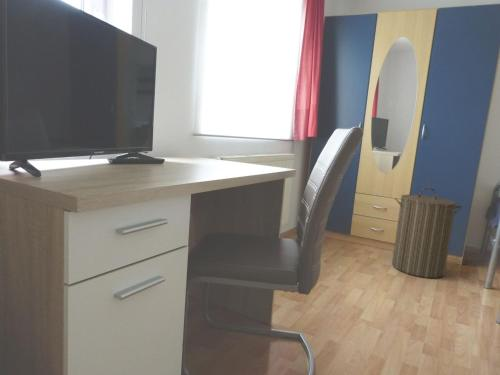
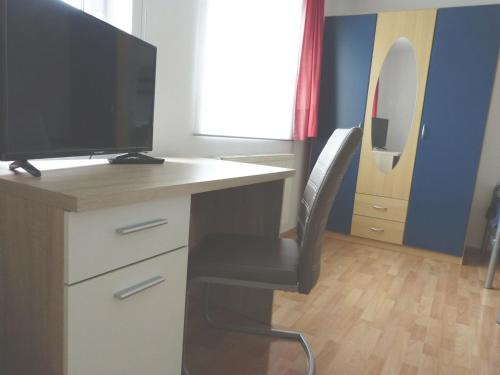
- laundry hamper (423, 228)
